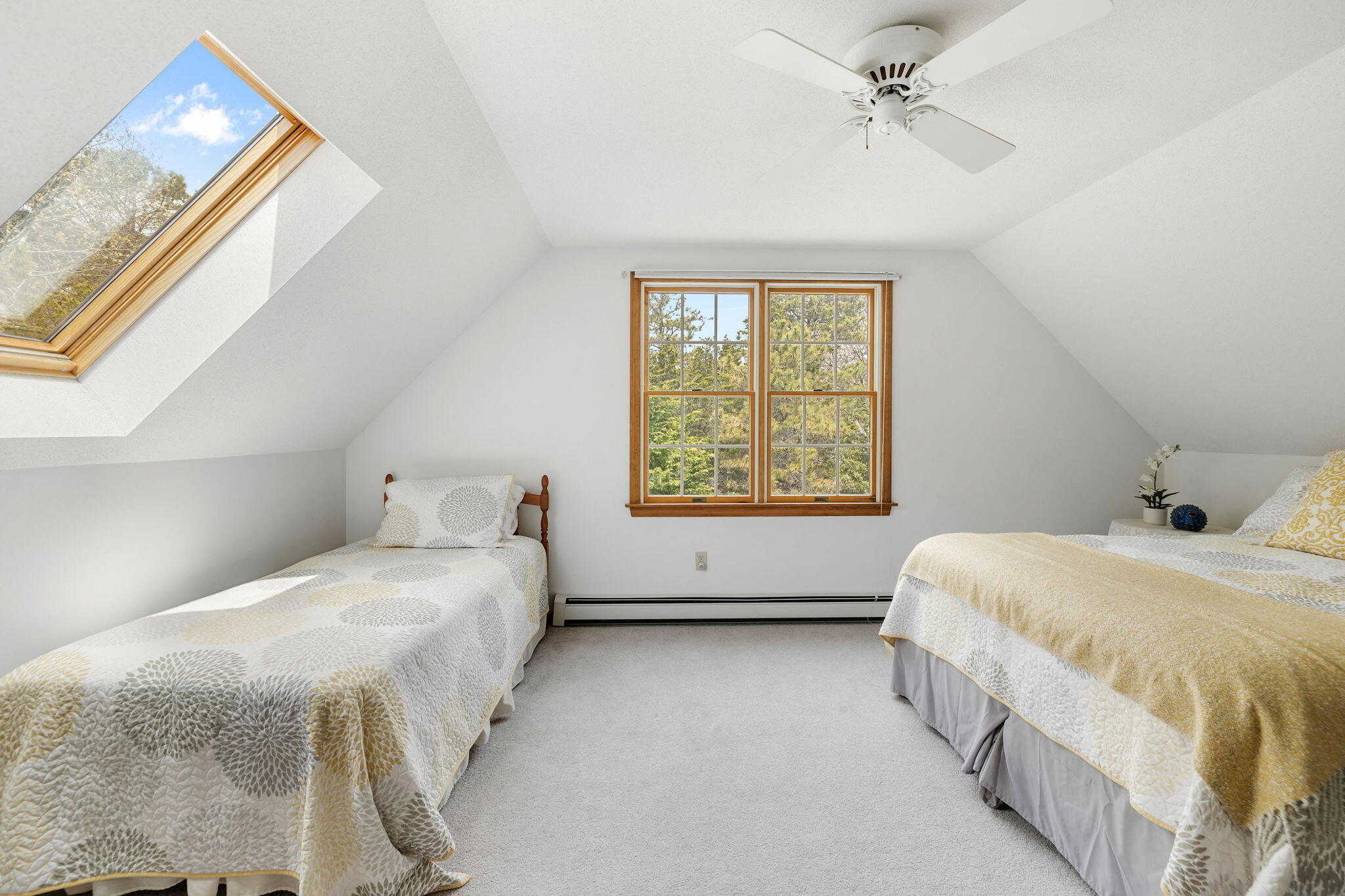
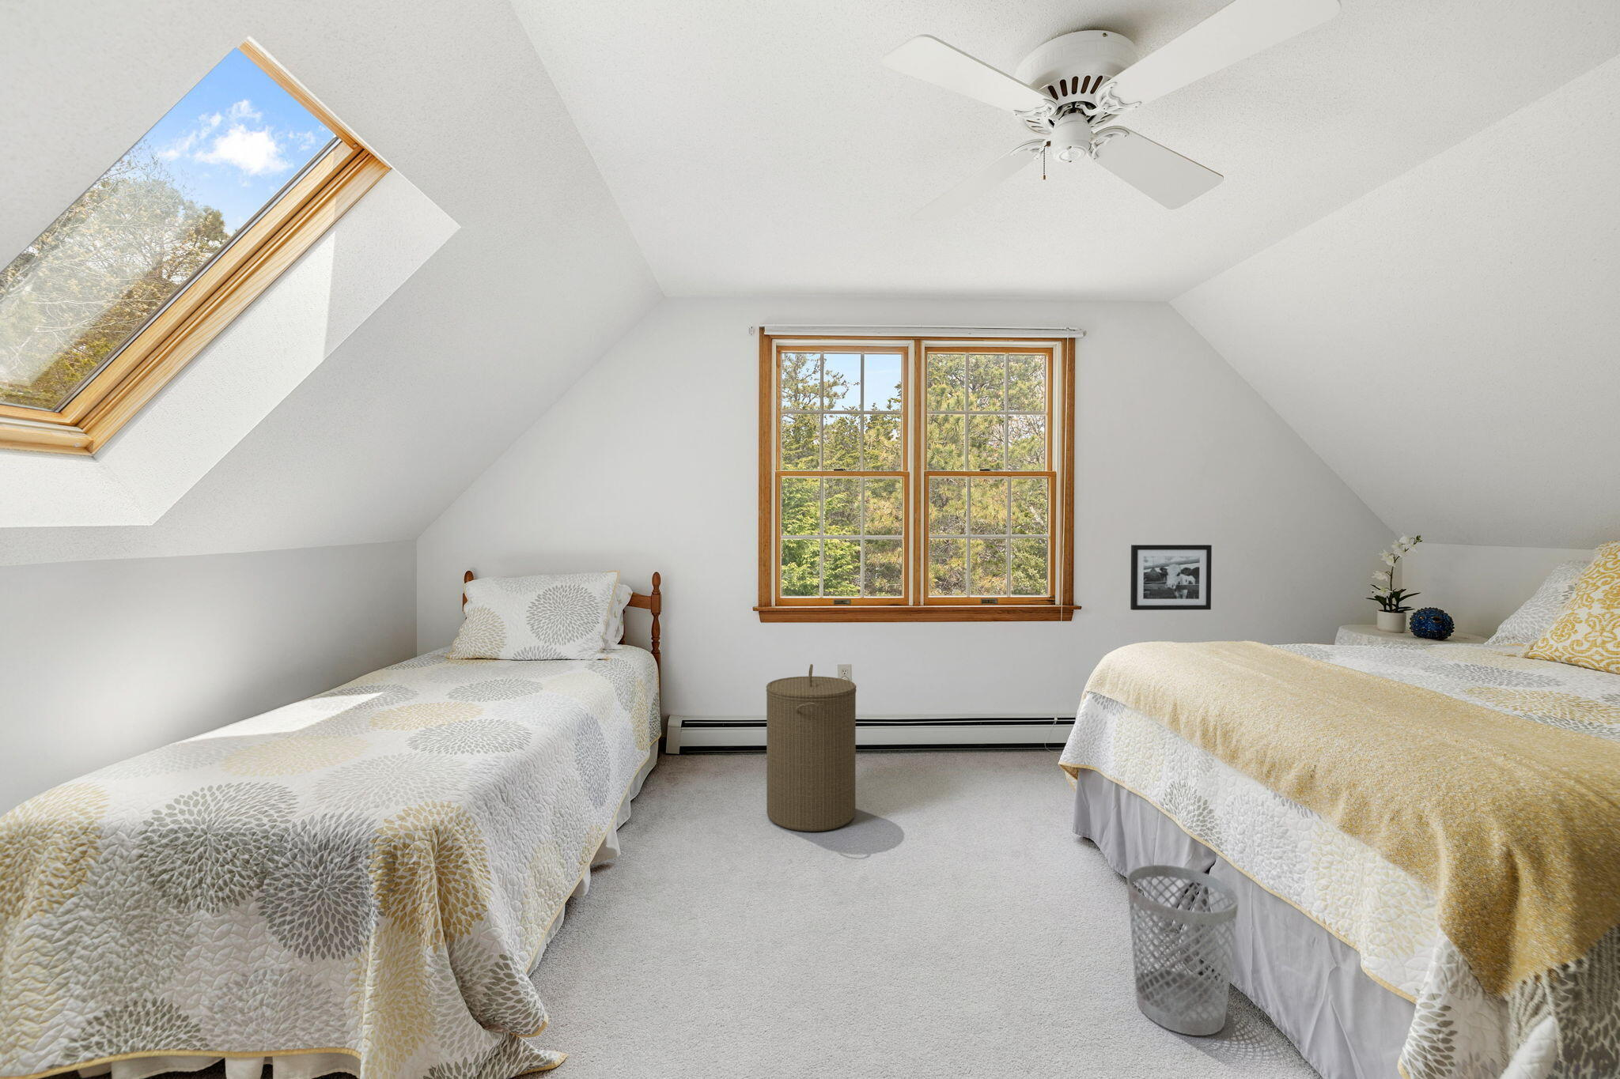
+ picture frame (1171, 577)
+ laundry hamper (811, 739)
+ wastebasket (1180, 948)
